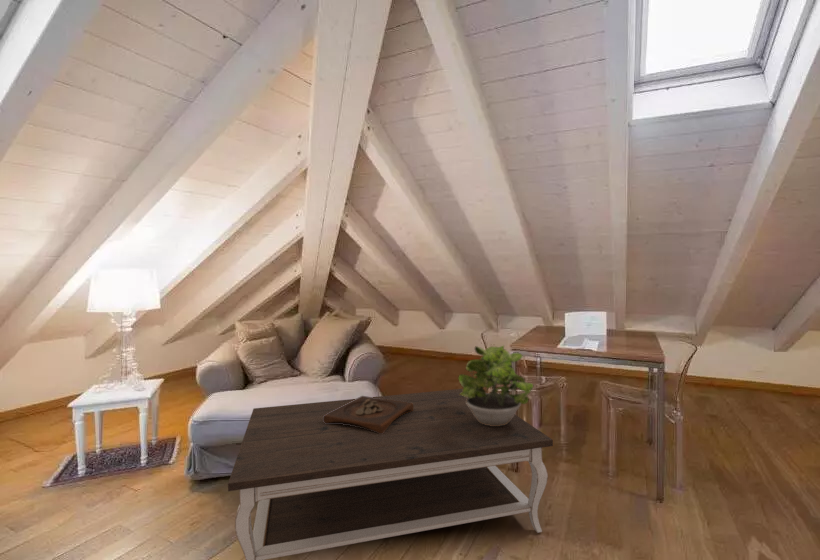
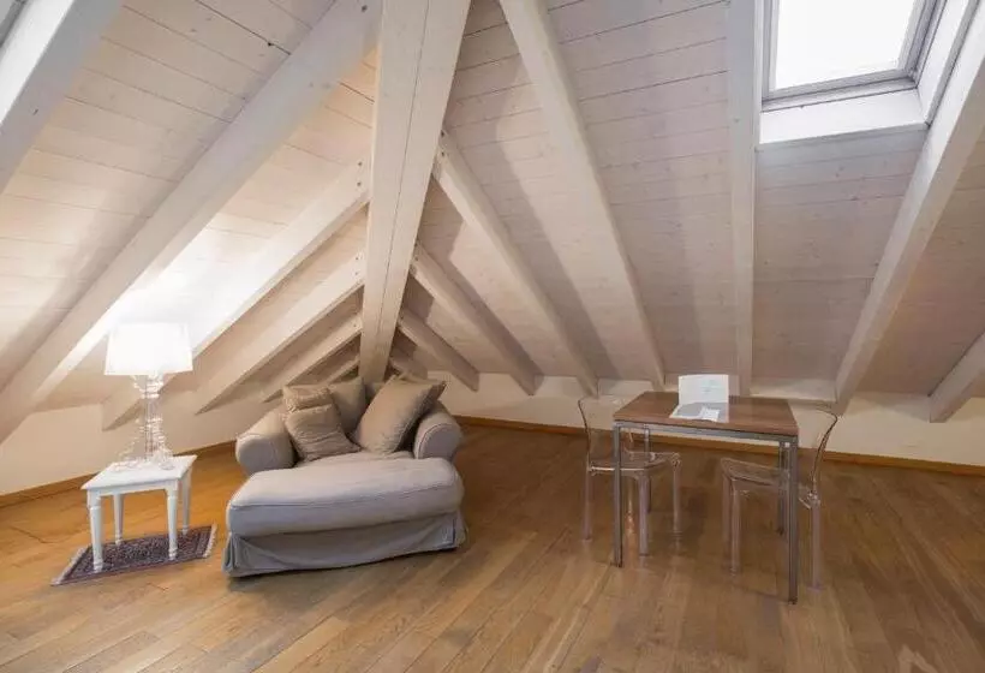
- potted plant (492, 381)
- coffee table (386, 464)
- wooden tray (370, 407)
